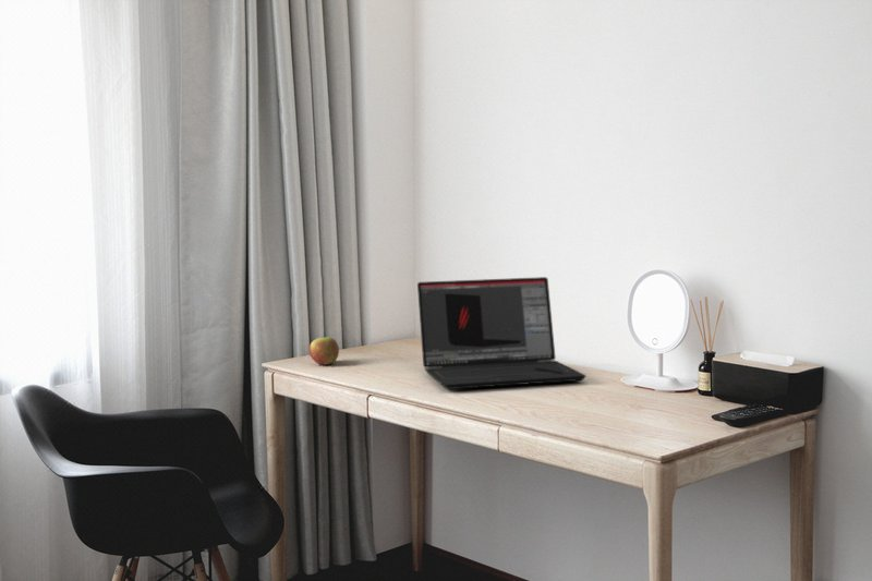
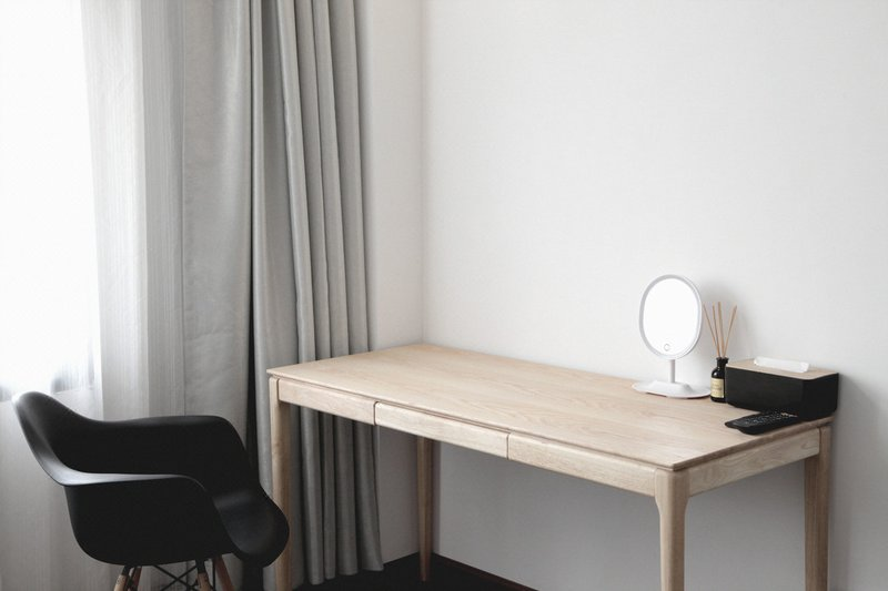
- laptop (498, 329)
- apple (324, 350)
